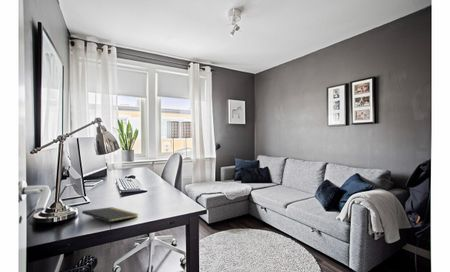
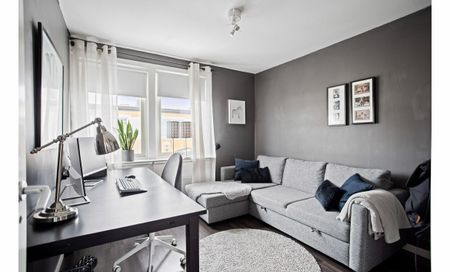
- notepad (110, 213)
